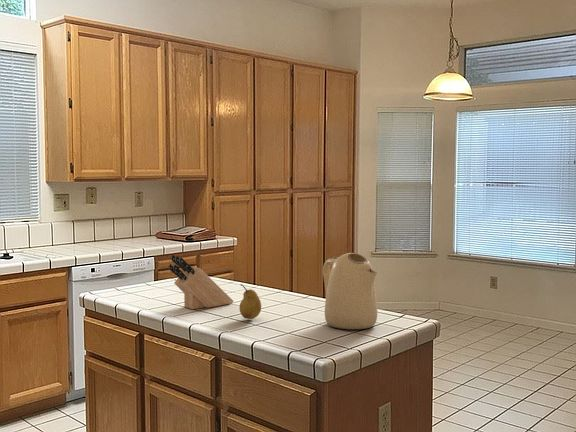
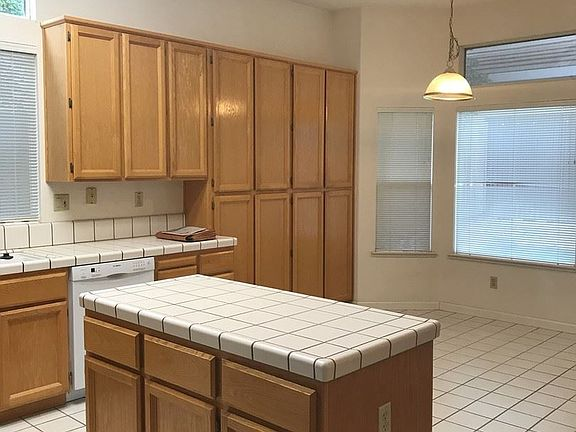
- kettle (348, 288)
- knife block (200, 279)
- fruit (250, 301)
